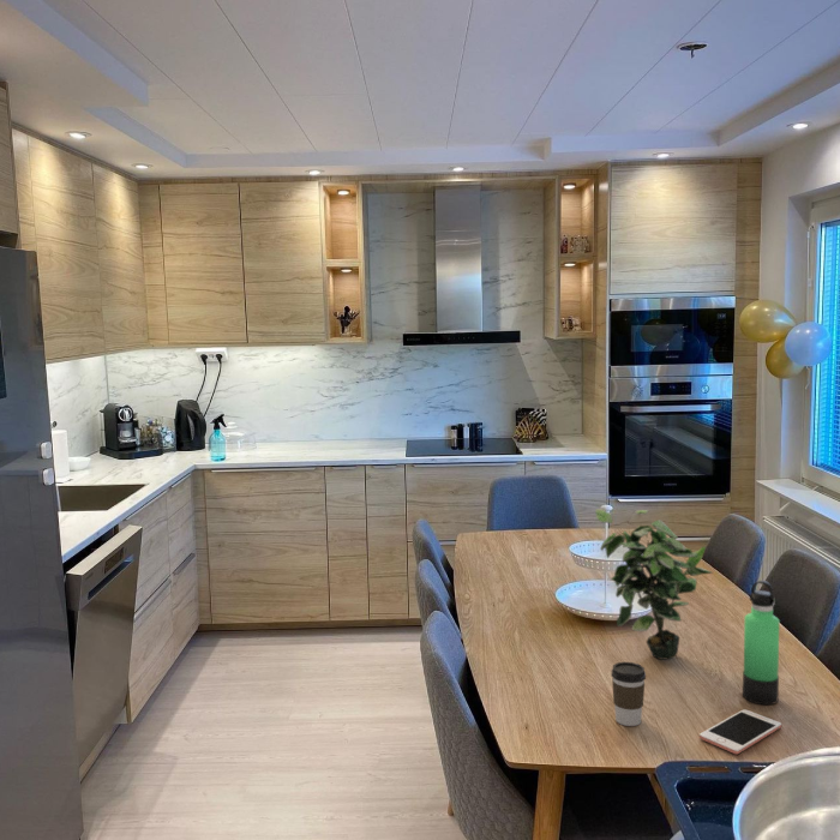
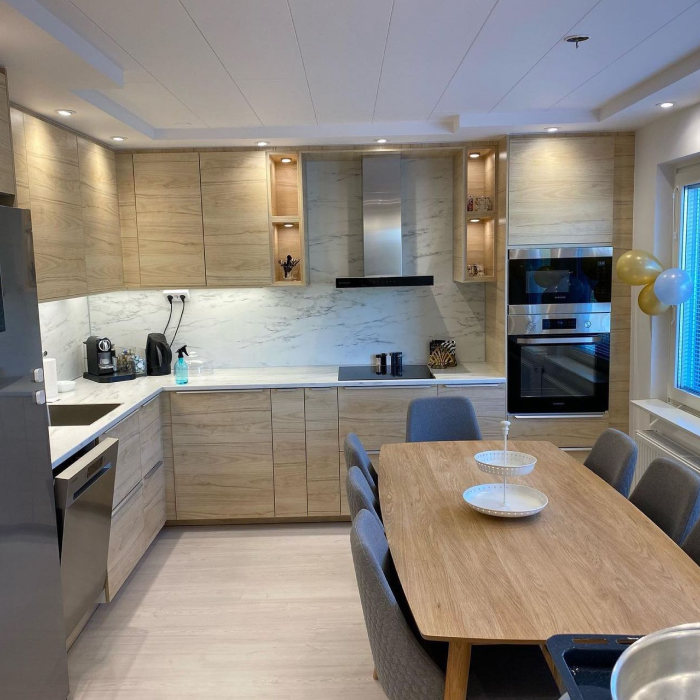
- cell phone (740, 730)
- thermos bottle (761, 640)
- potted plant (649, 586)
- coffee cup (628, 694)
